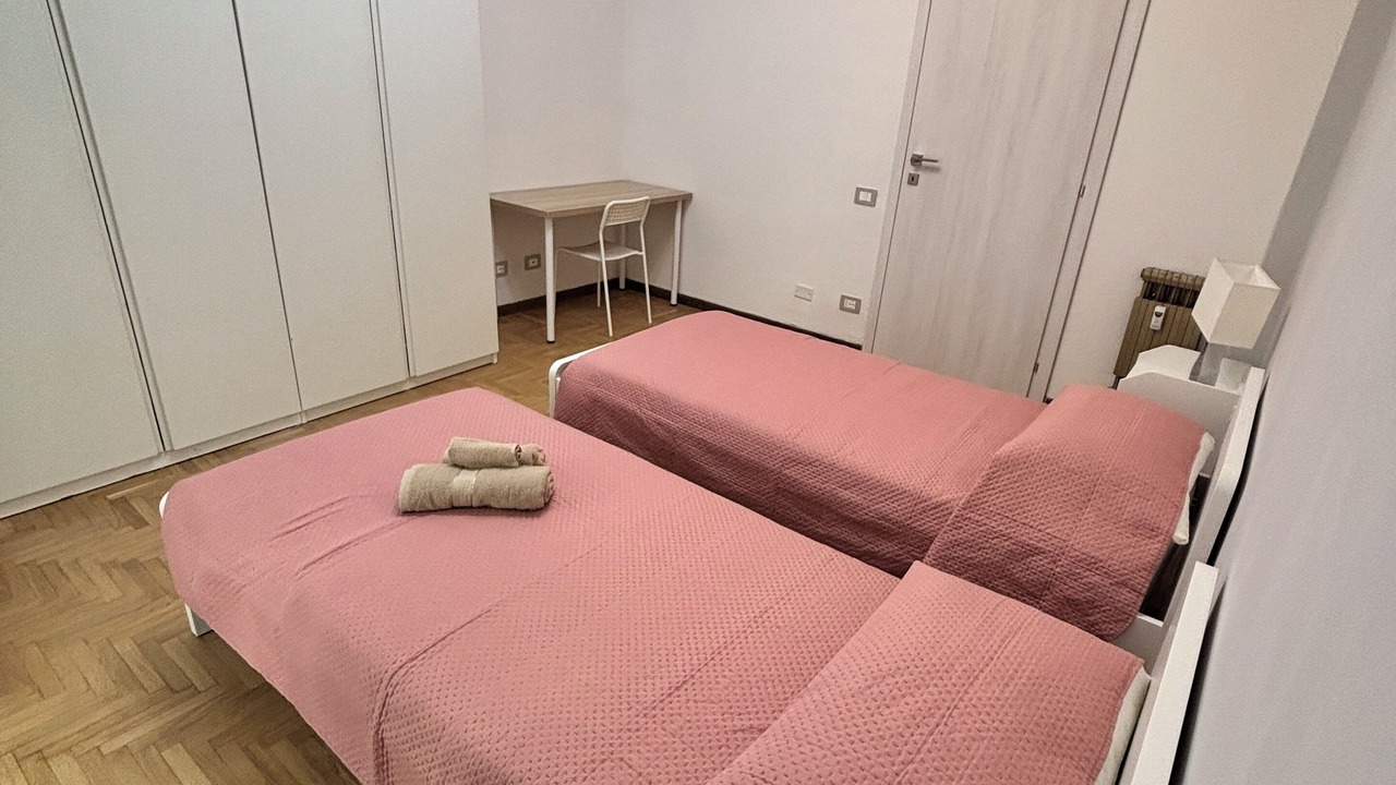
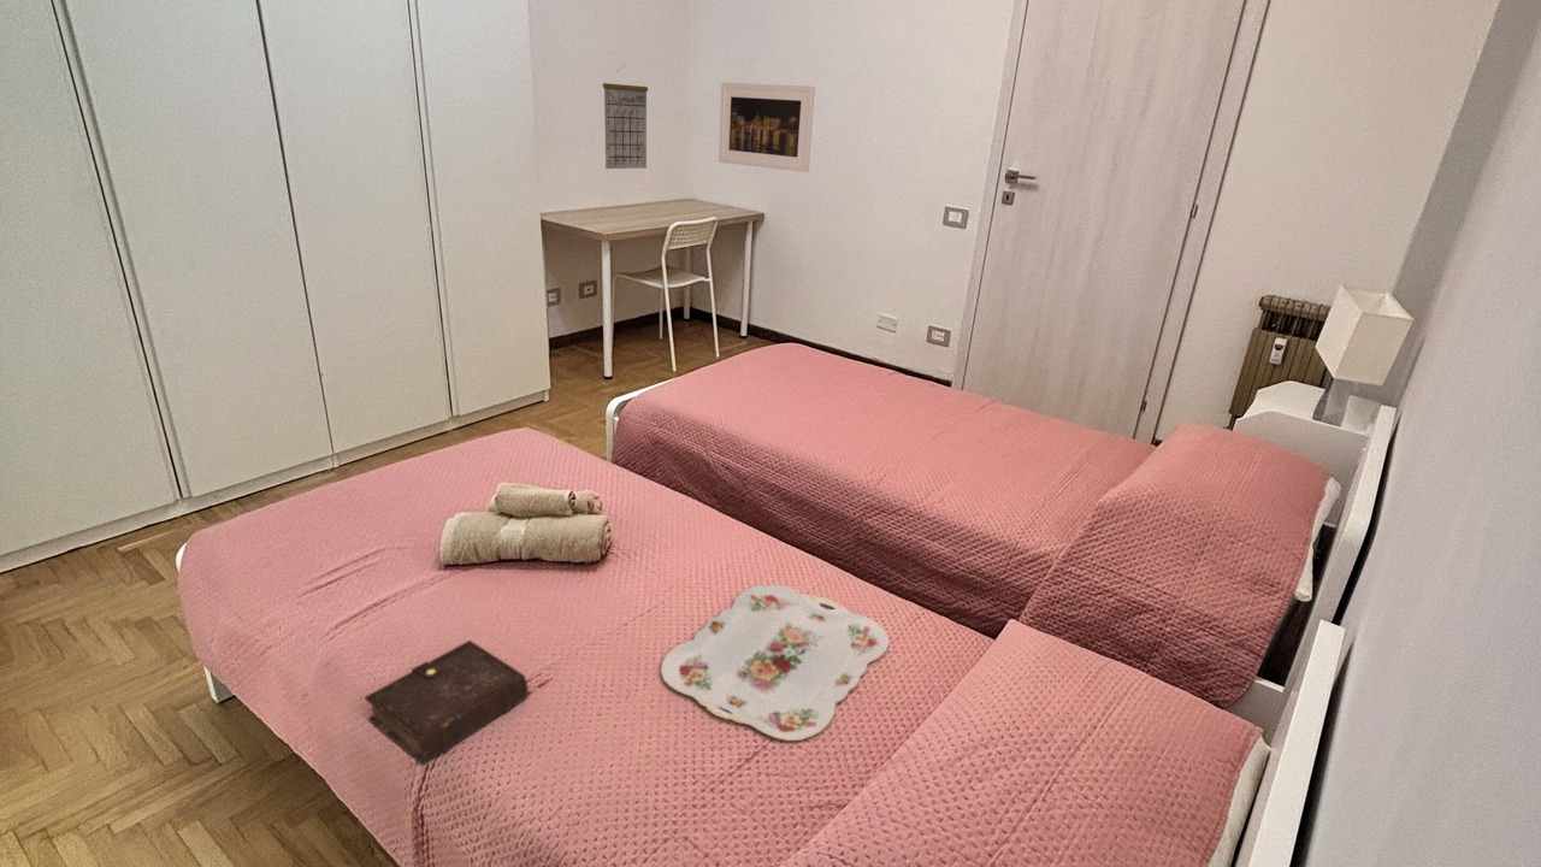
+ calendar (626, 117)
+ book (466, 686)
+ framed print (763, 126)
+ serving tray (779, 654)
